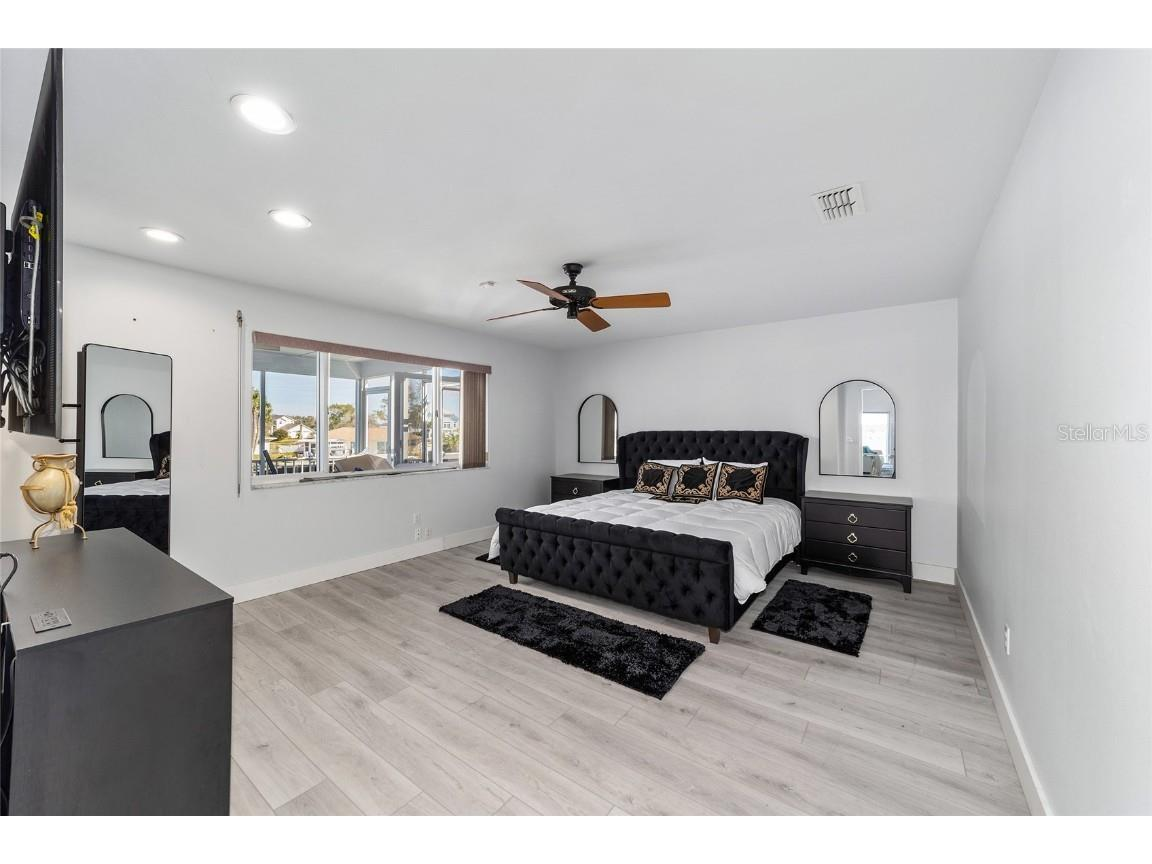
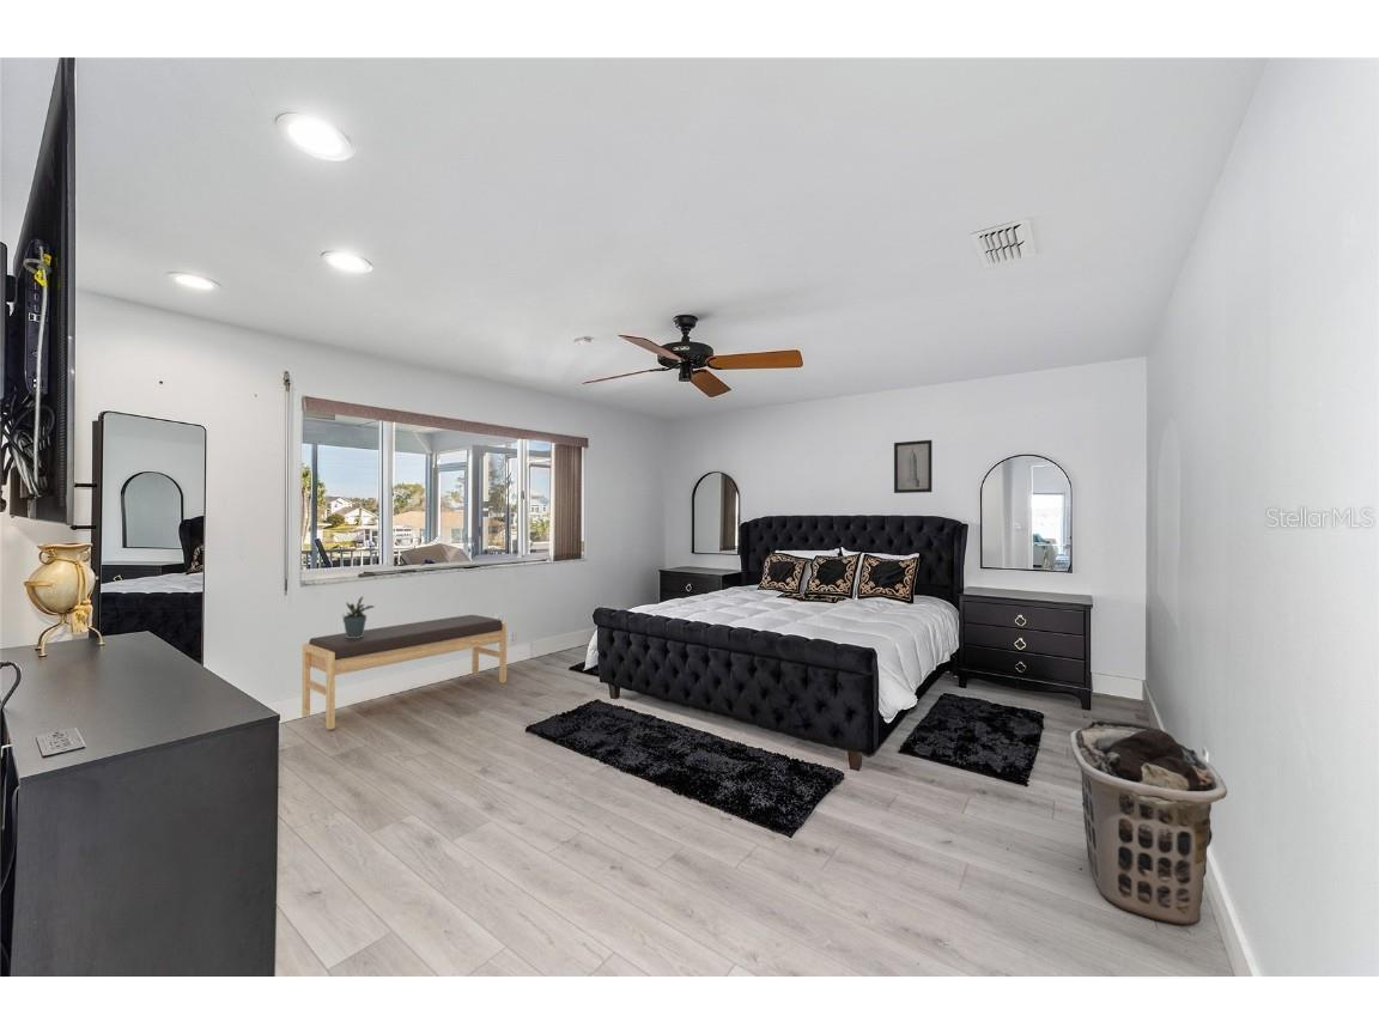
+ wall art (912, 467)
+ clothes hamper (1140, 807)
+ bench (411, 659)
+ potted plant (358, 616)
